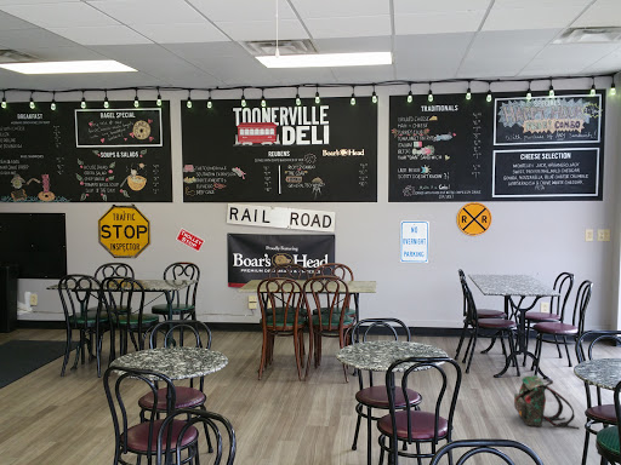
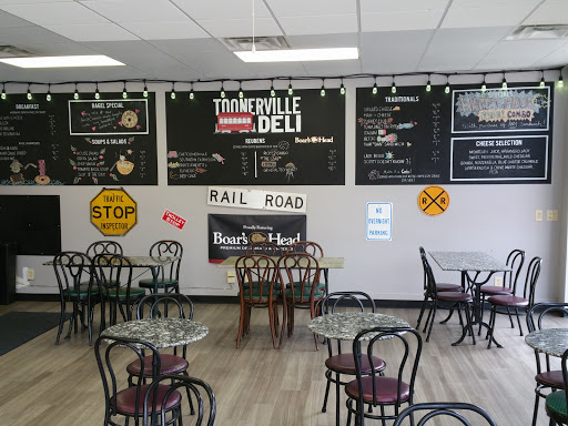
- backpack (545, 401)
